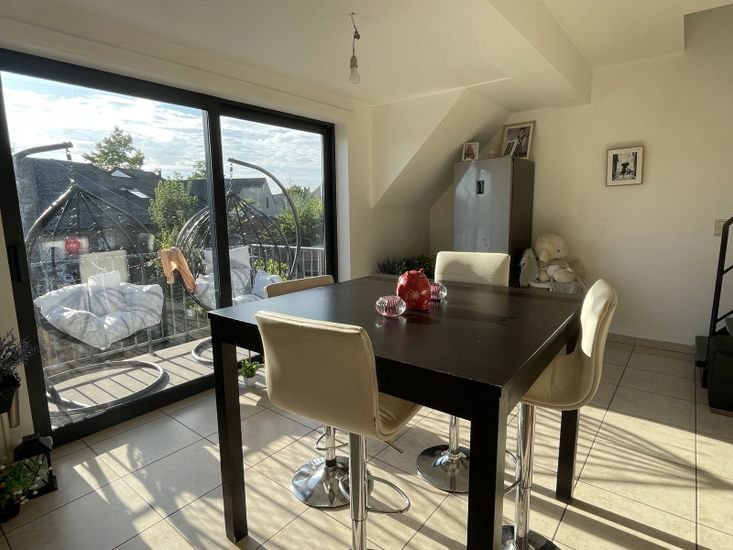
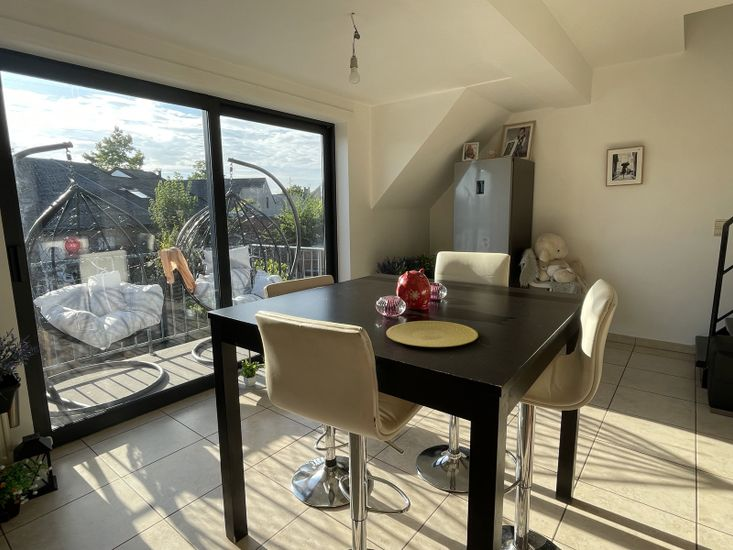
+ plate (431, 334)
